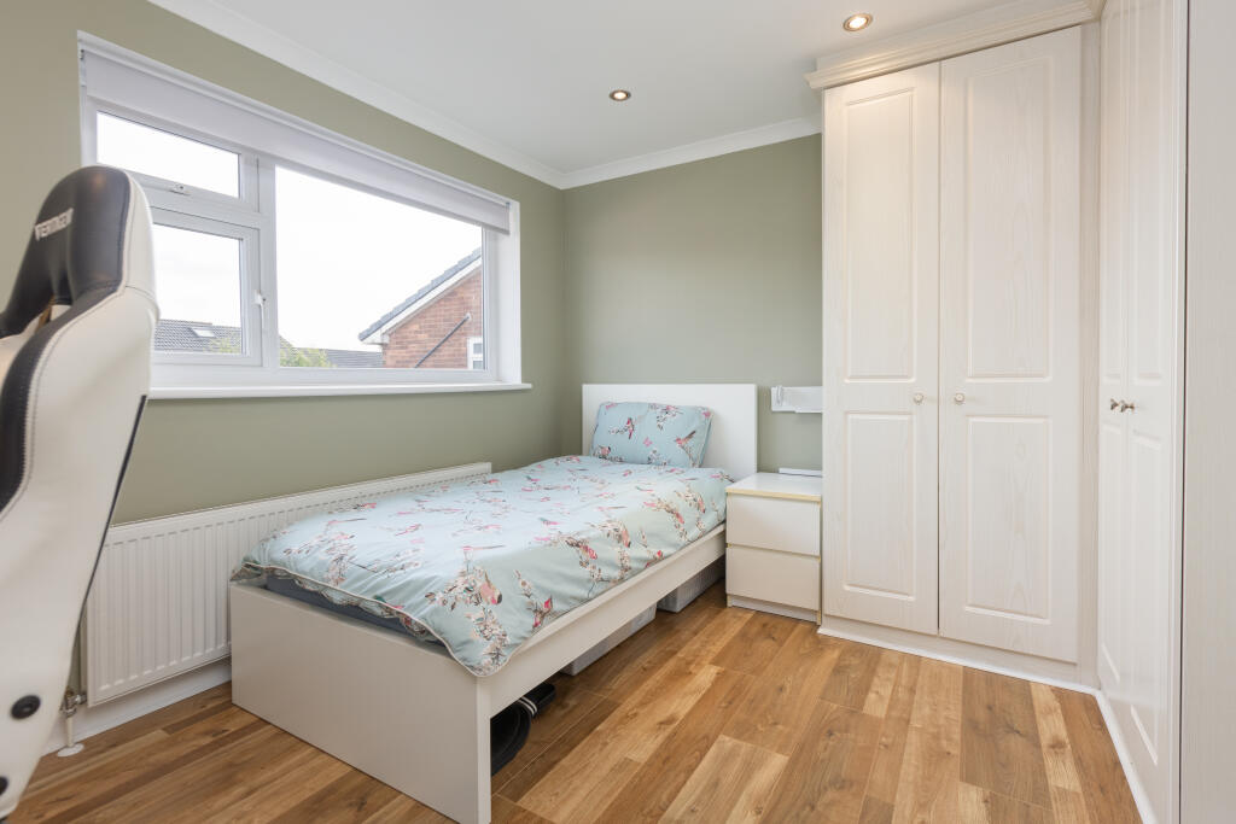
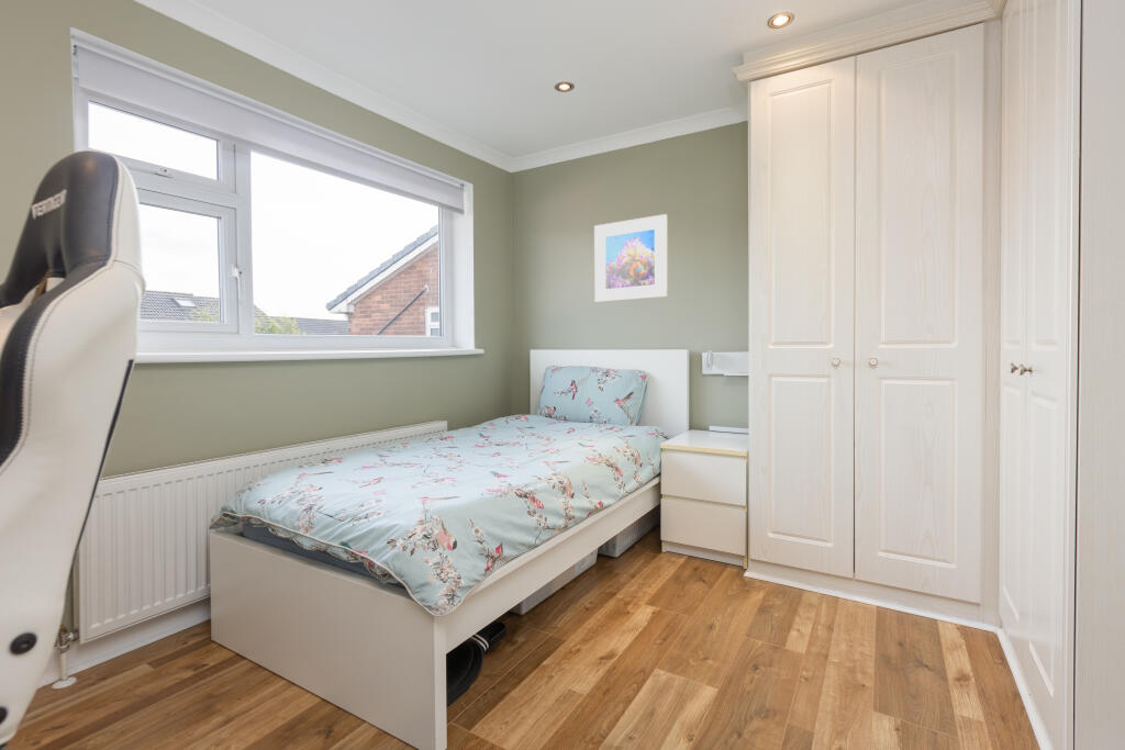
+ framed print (630, 259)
